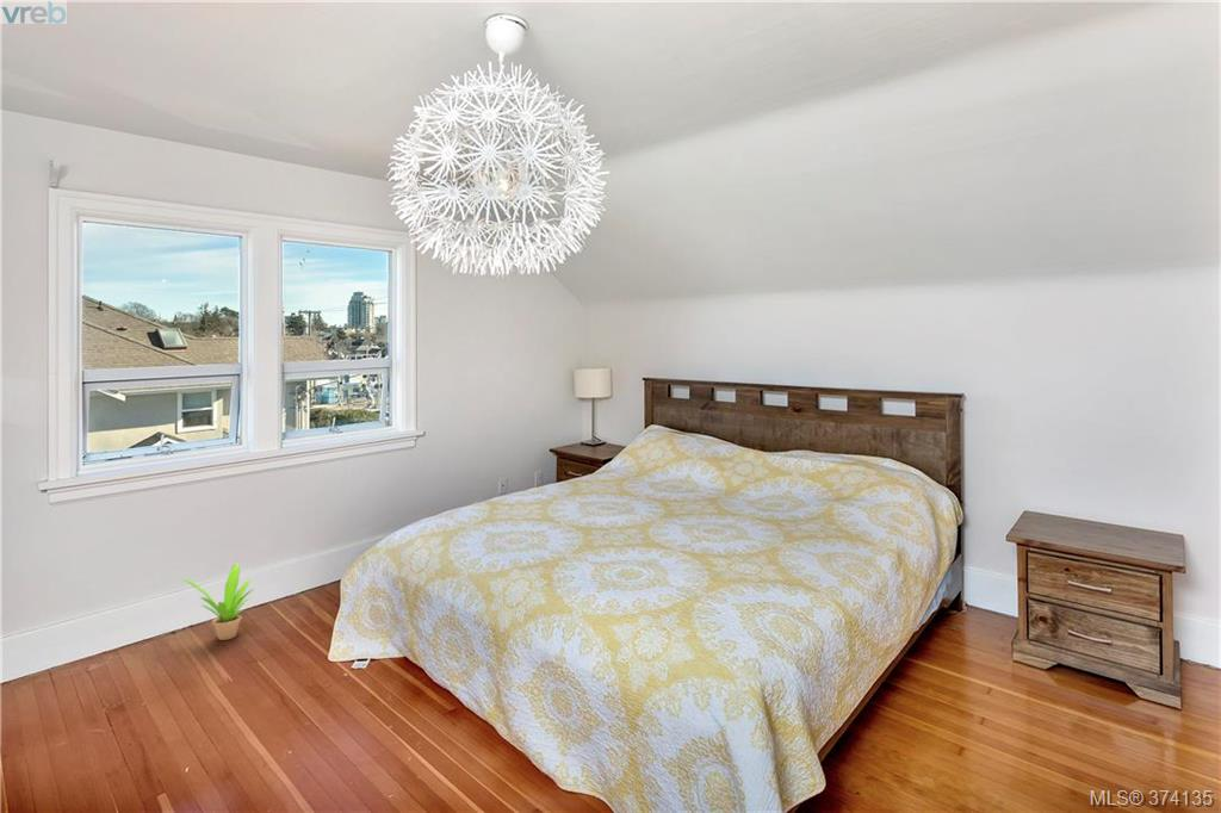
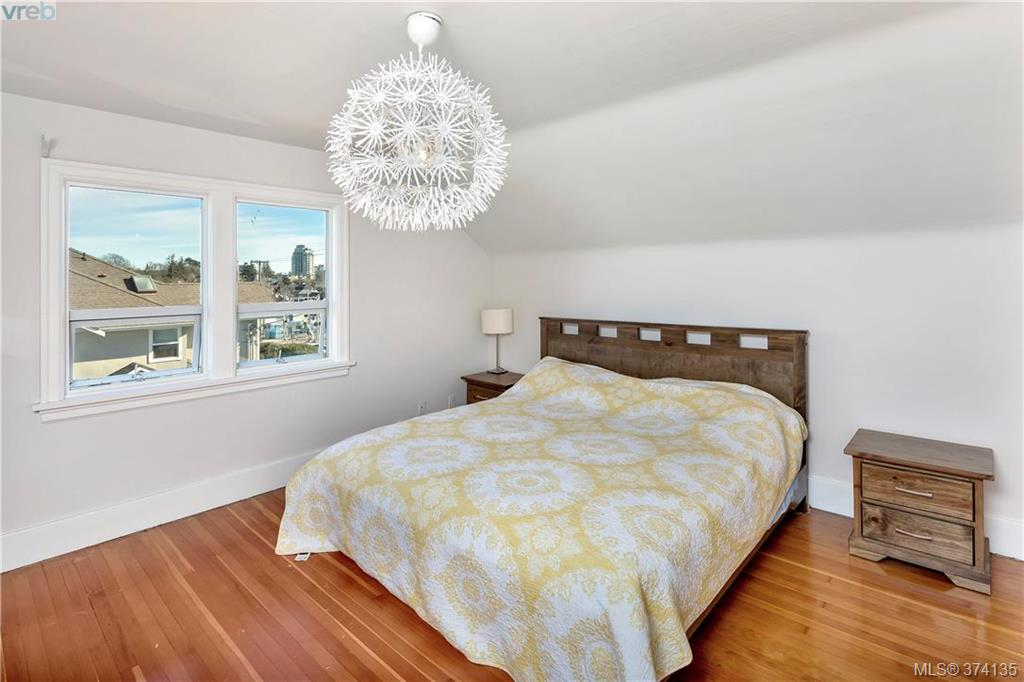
- potted plant (229, 604)
